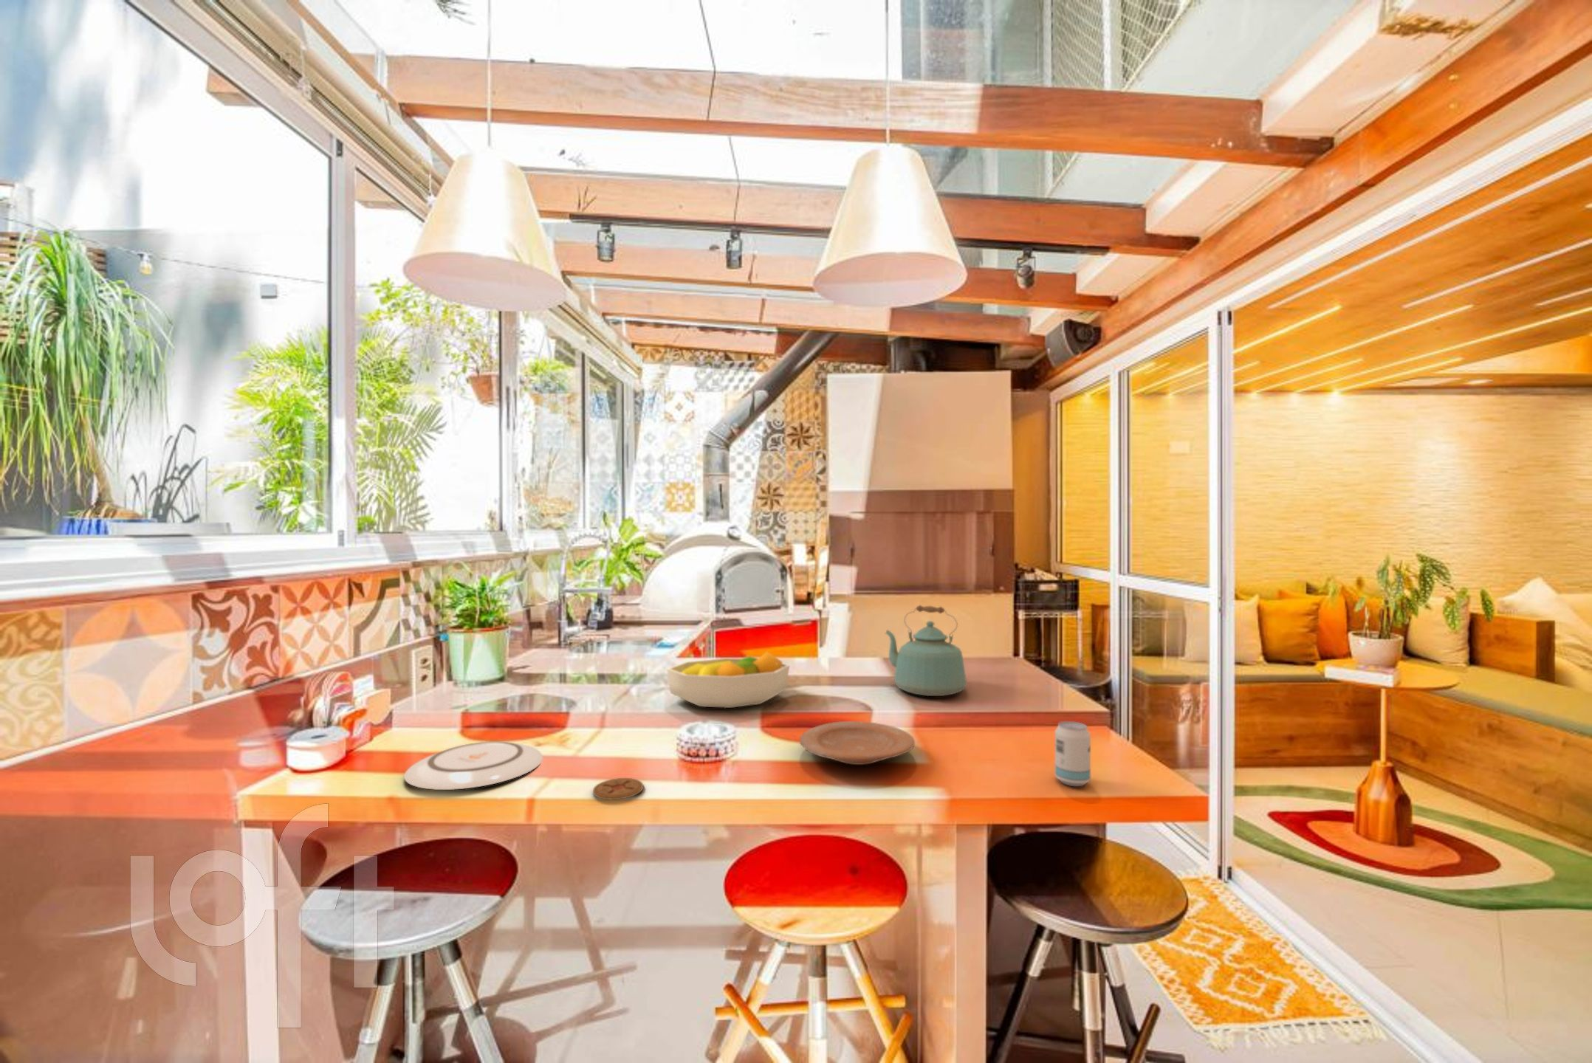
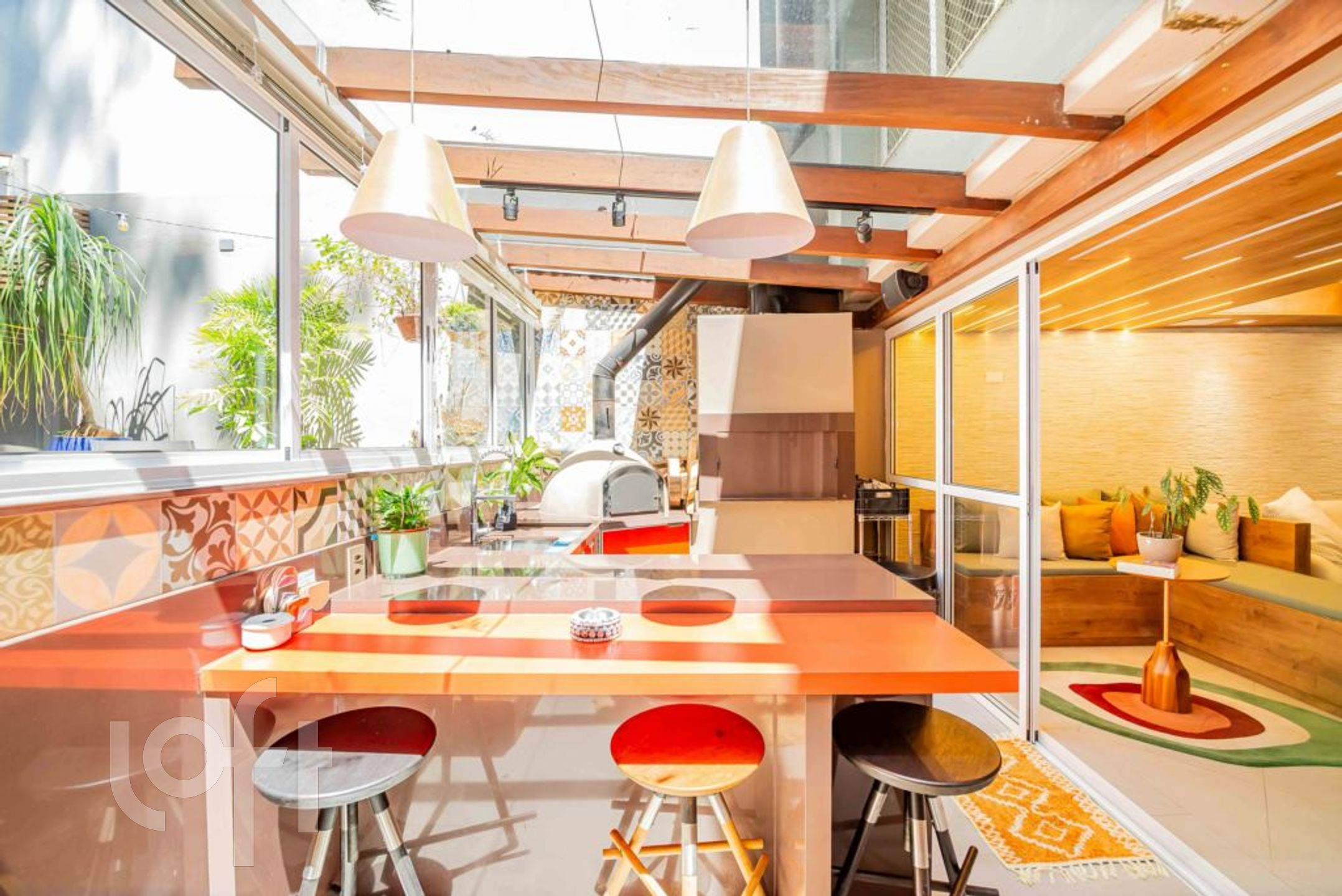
- coaster (618, 789)
- fruit bowl (728, 675)
- plate (857, 746)
- beverage can (1072, 753)
- kettle (923, 647)
- plate (476, 759)
